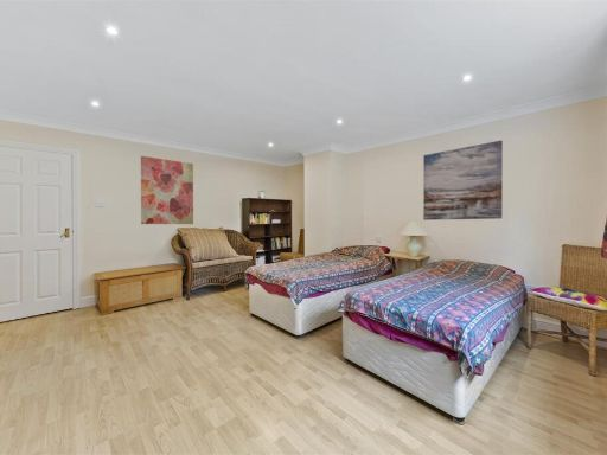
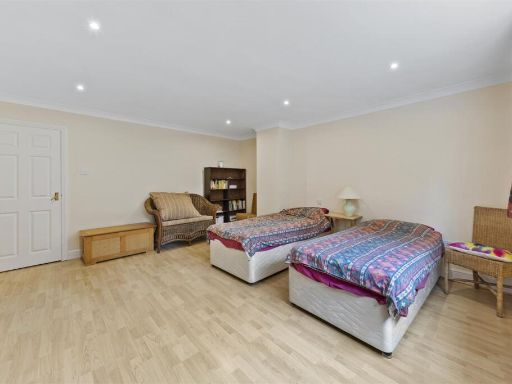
- wall art (168, 192)
- wall art (459, 184)
